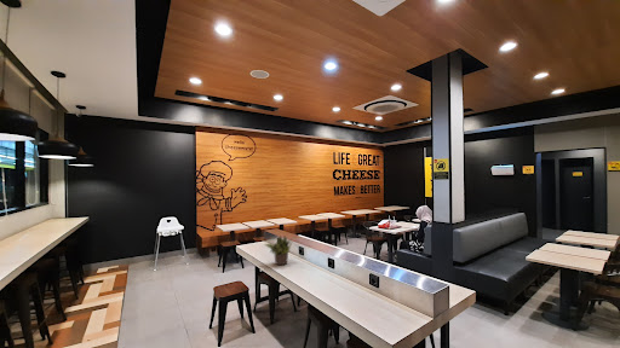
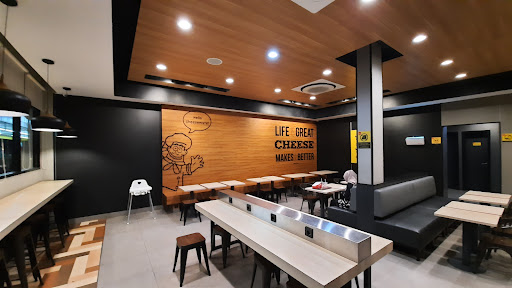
- potted plant (277, 249)
